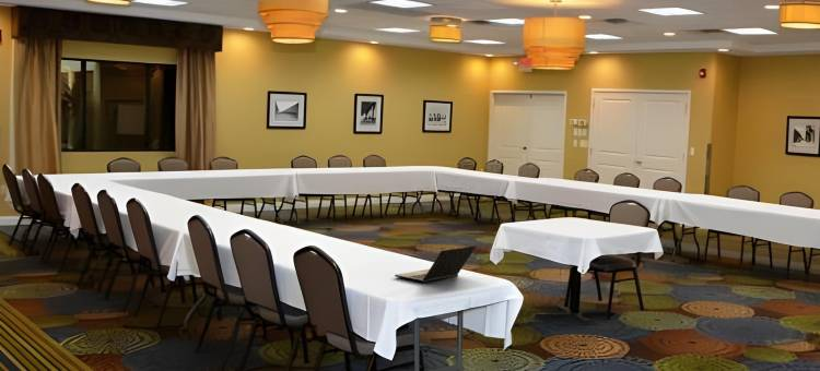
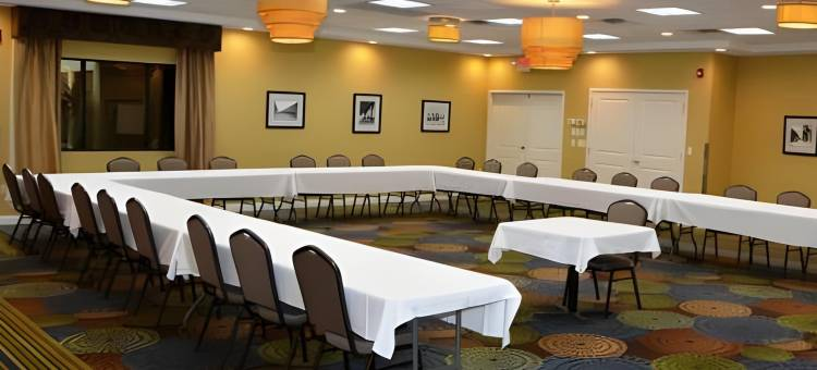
- laptop (435, 261)
